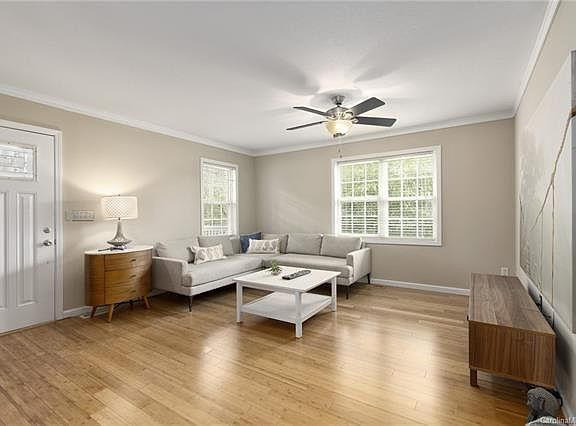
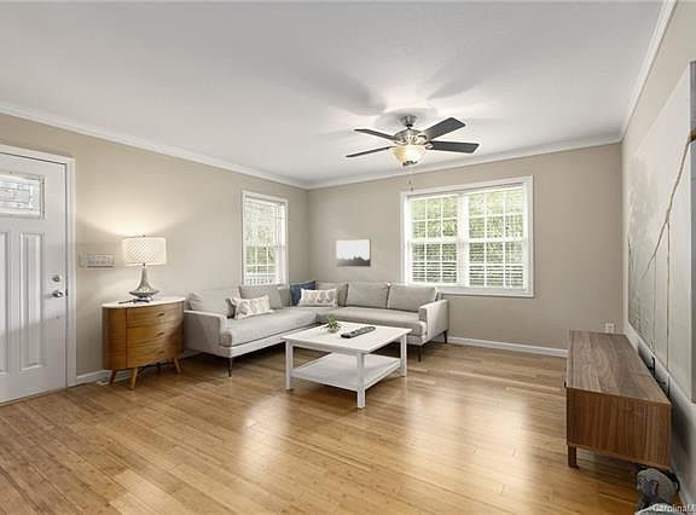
+ wall art (353, 253)
